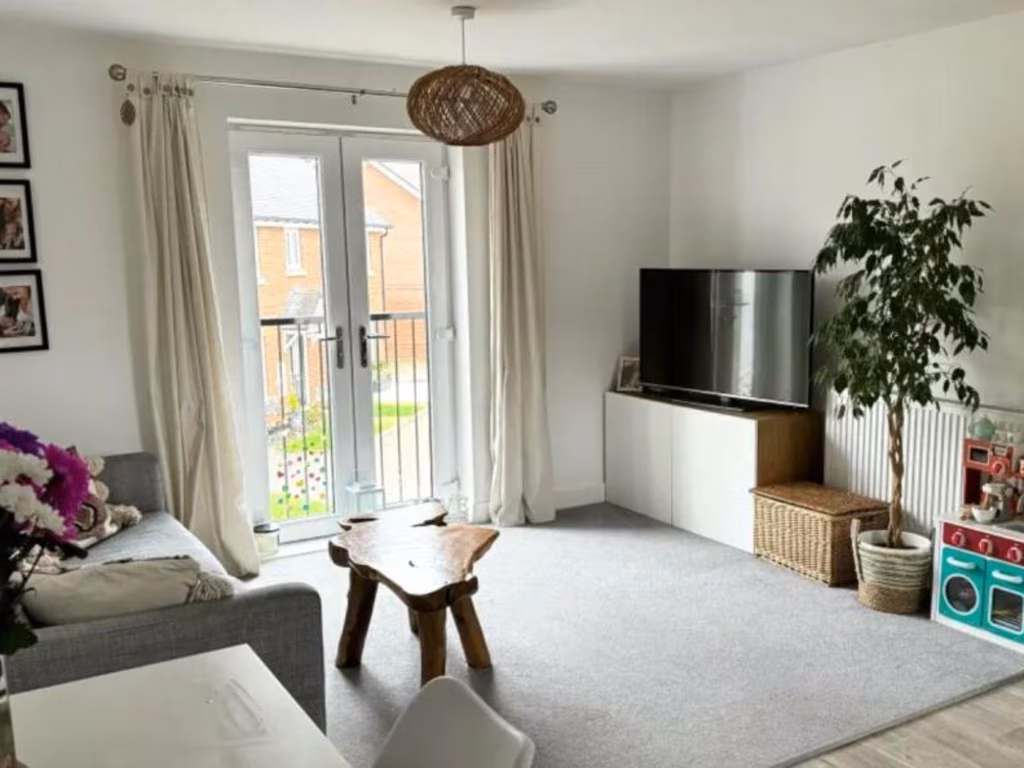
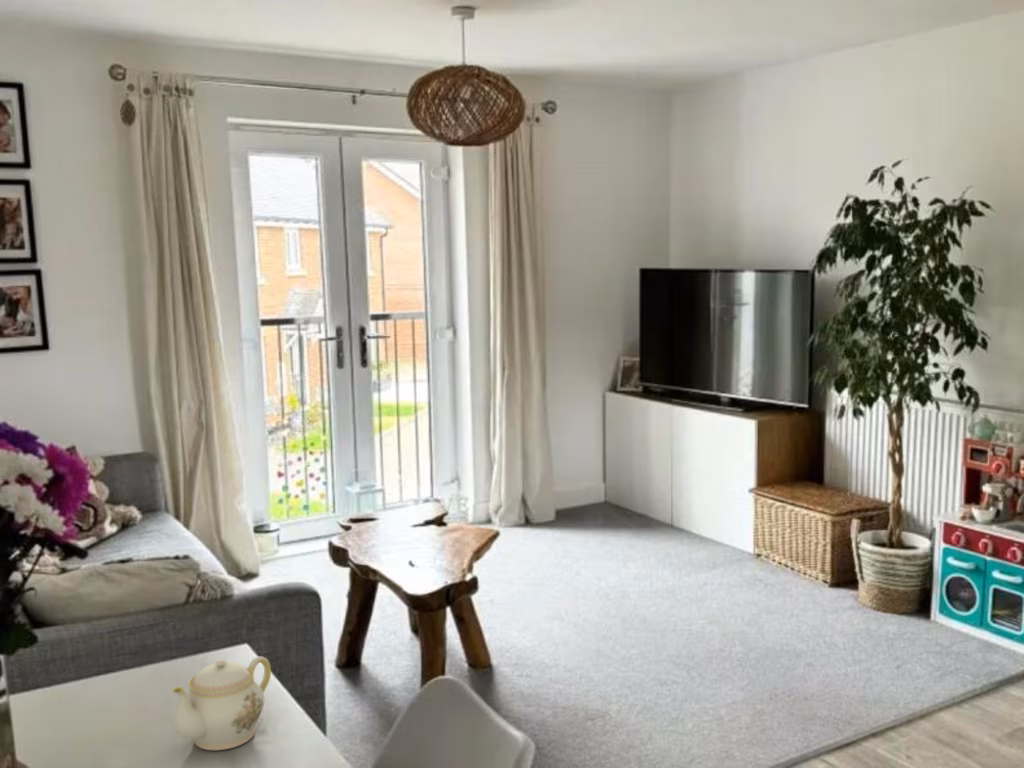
+ teapot (225, 697)
